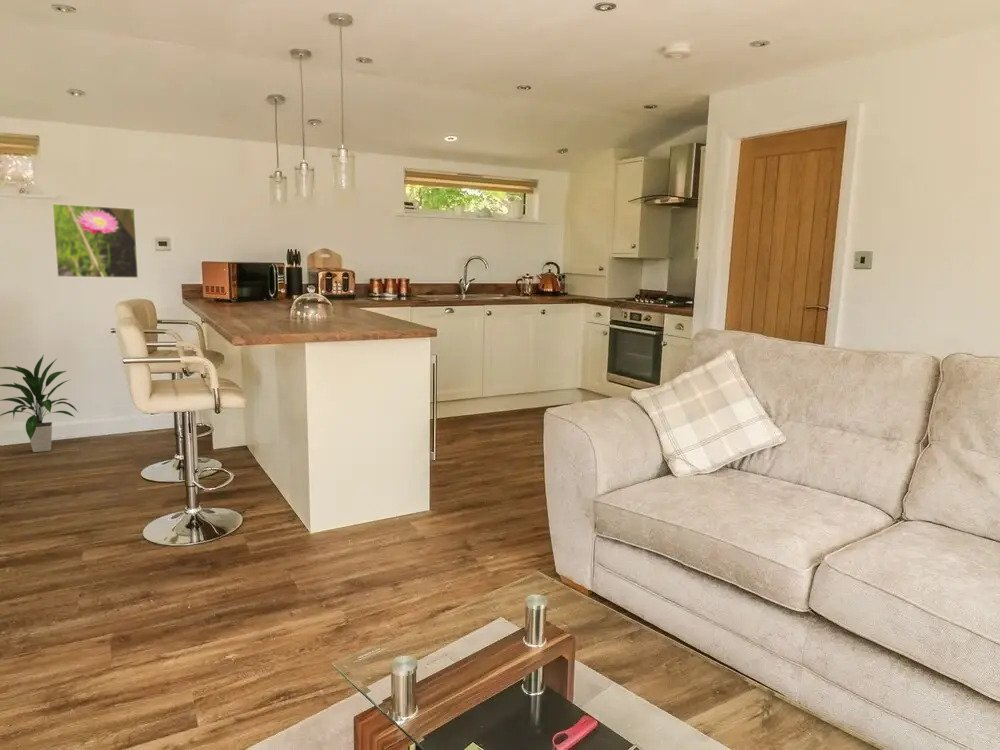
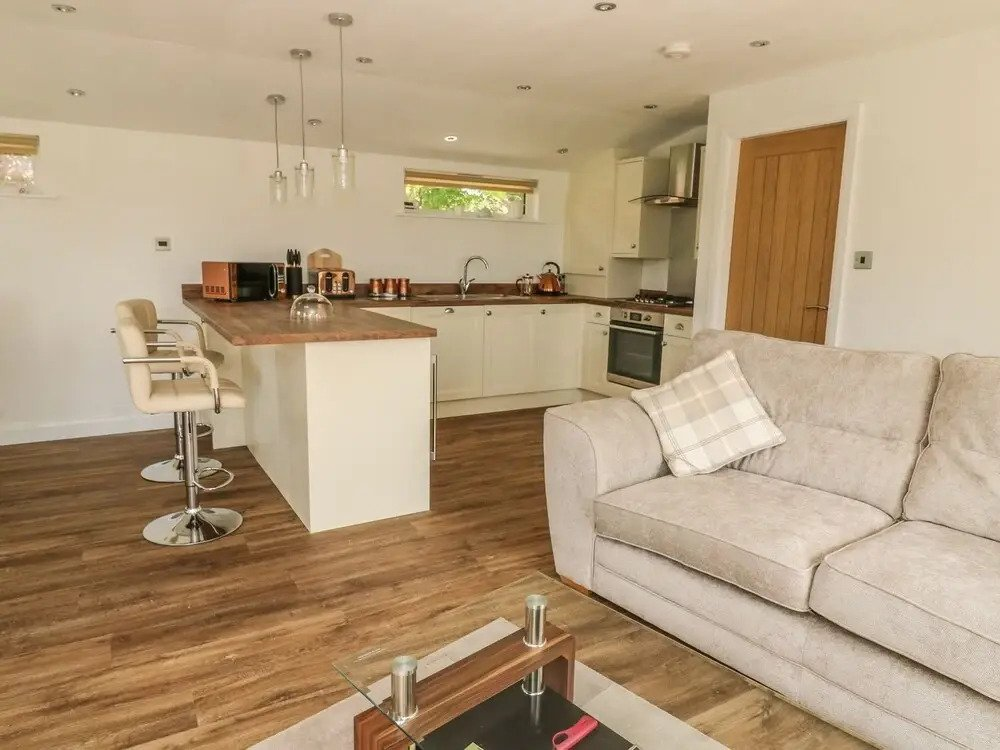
- indoor plant (36, 403)
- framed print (96, 242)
